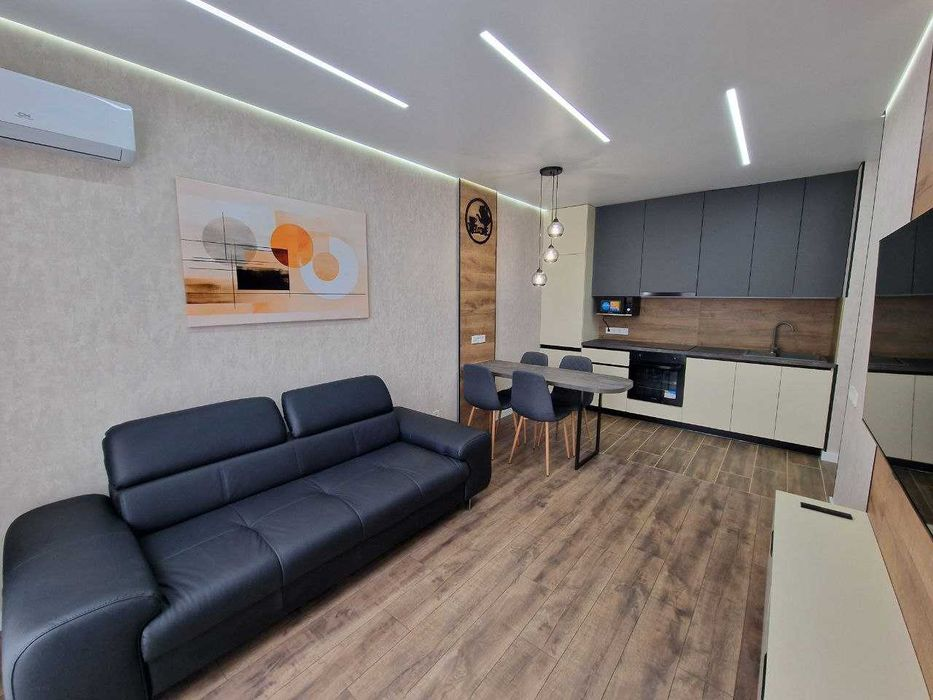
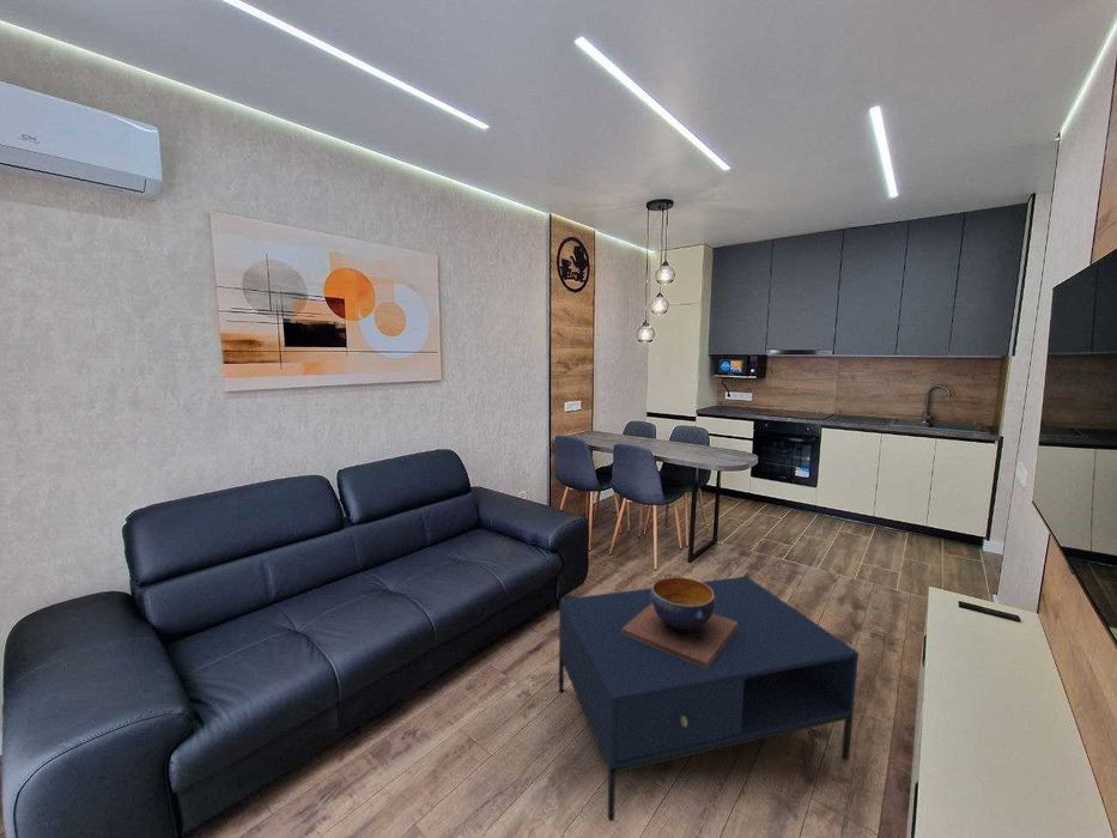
+ coffee table (692, 673)
+ decorative bowl (681, 609)
